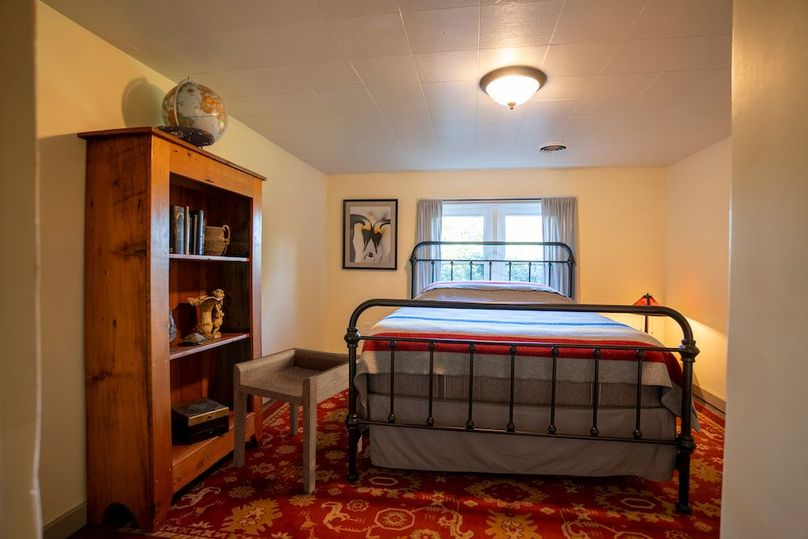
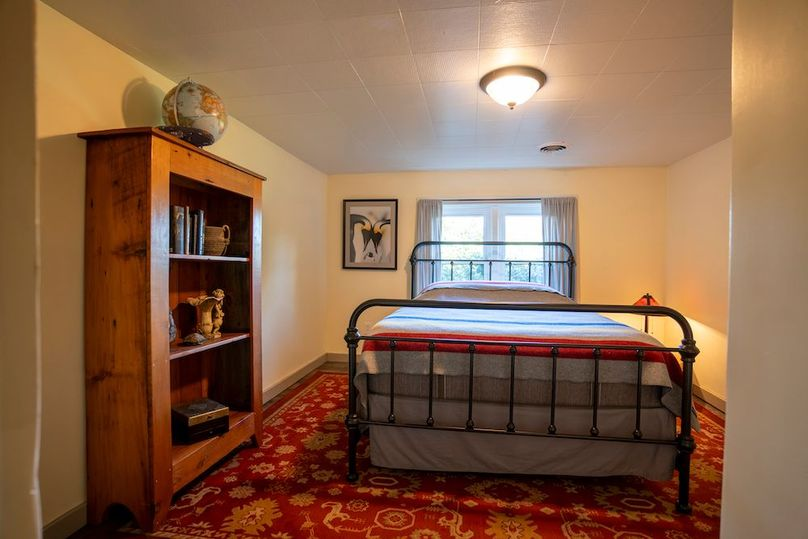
- side table (302, 409)
